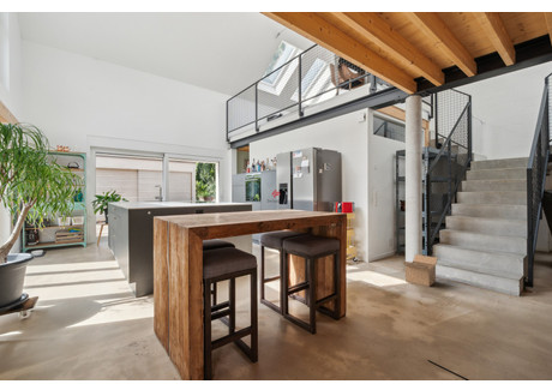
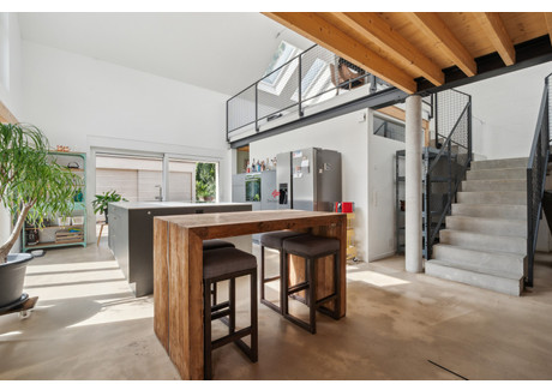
- box (420, 270)
